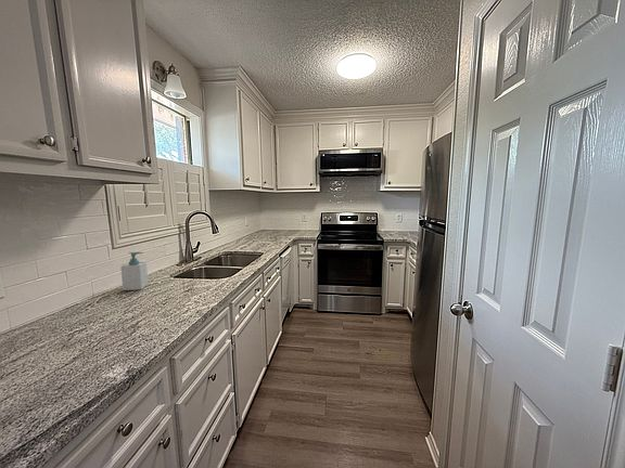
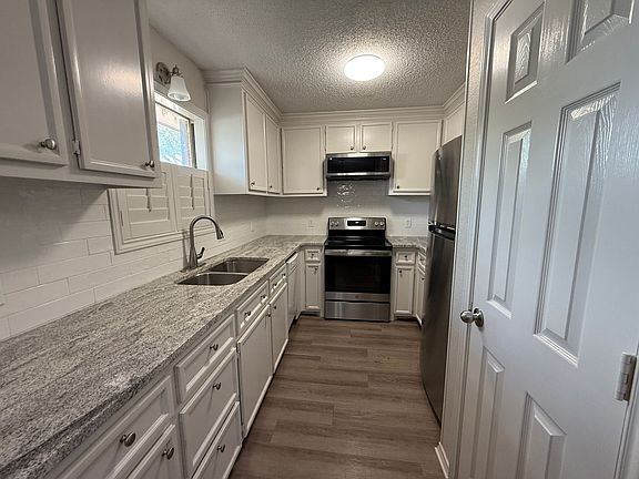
- soap bottle (135, 270)
